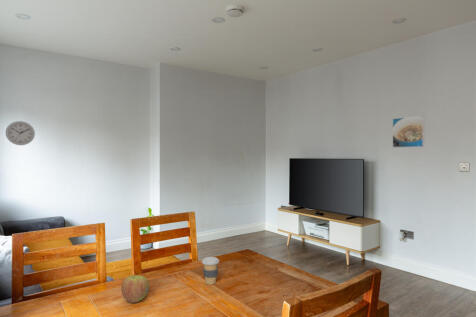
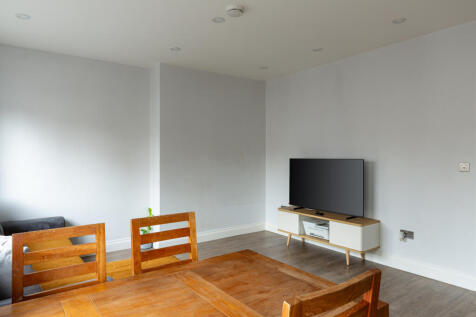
- coffee cup (210, 270)
- apple (135, 288)
- wall clock (20, 133)
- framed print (407, 132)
